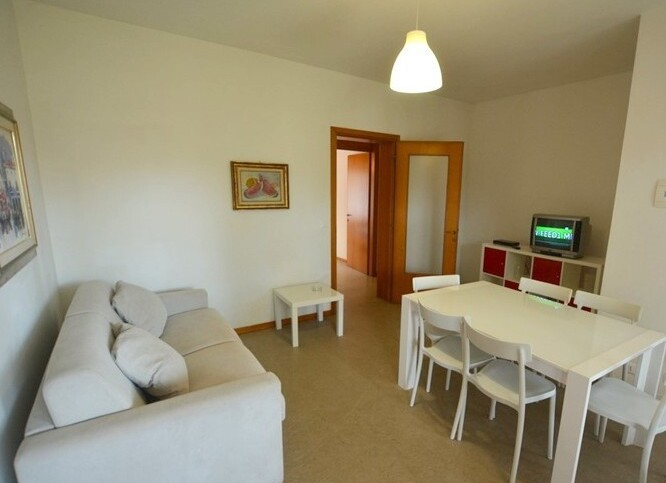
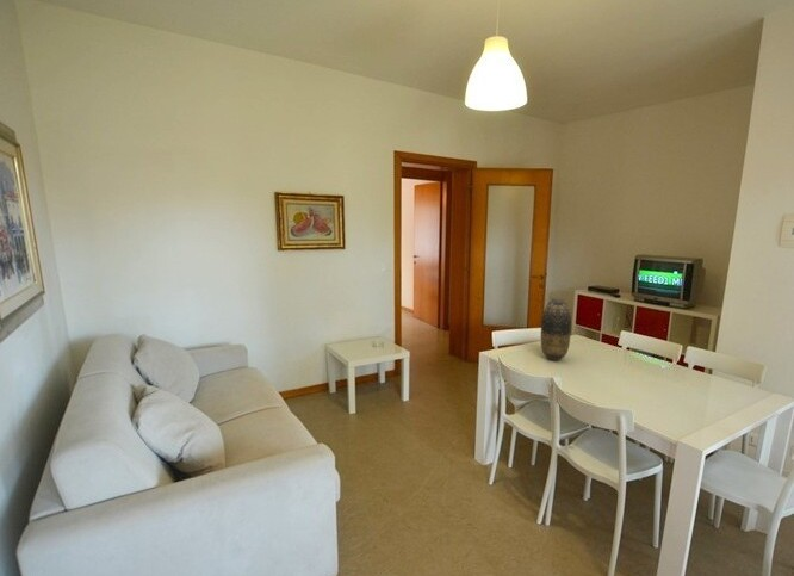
+ vase (556, 328)
